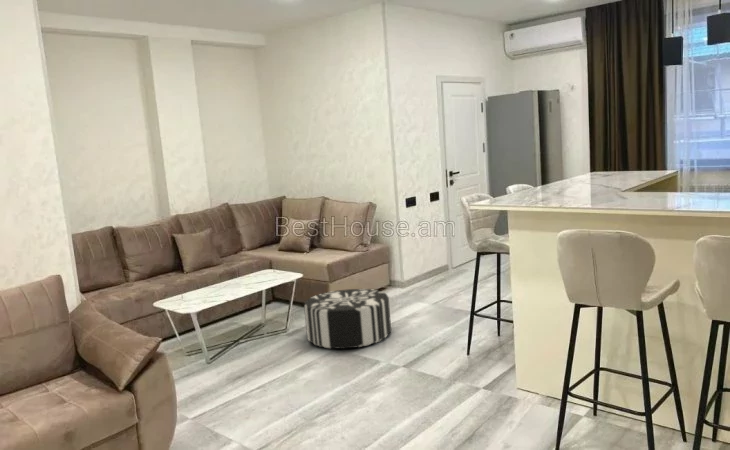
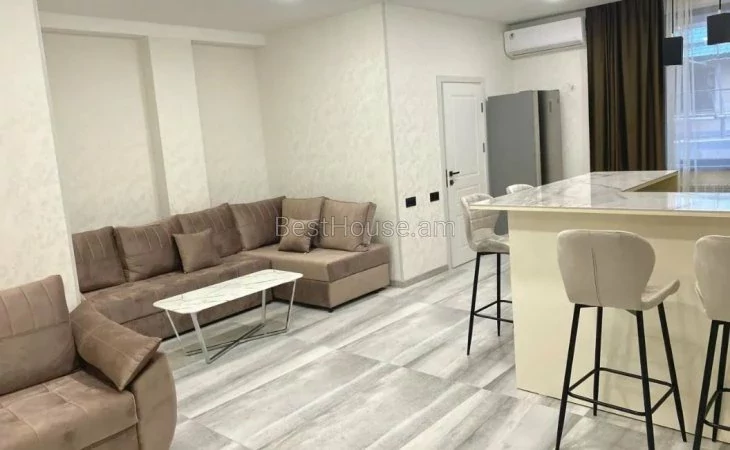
- pouf (347, 317)
